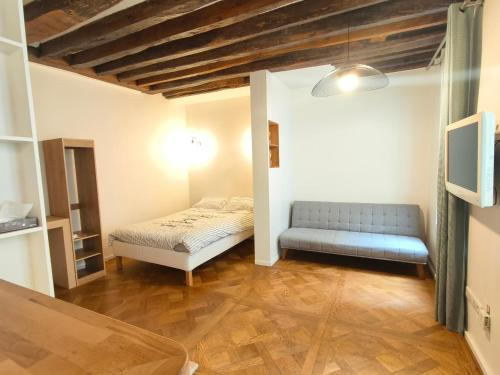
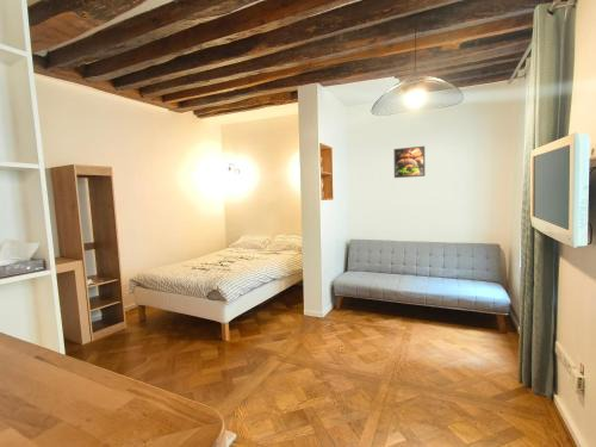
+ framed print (409, 162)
